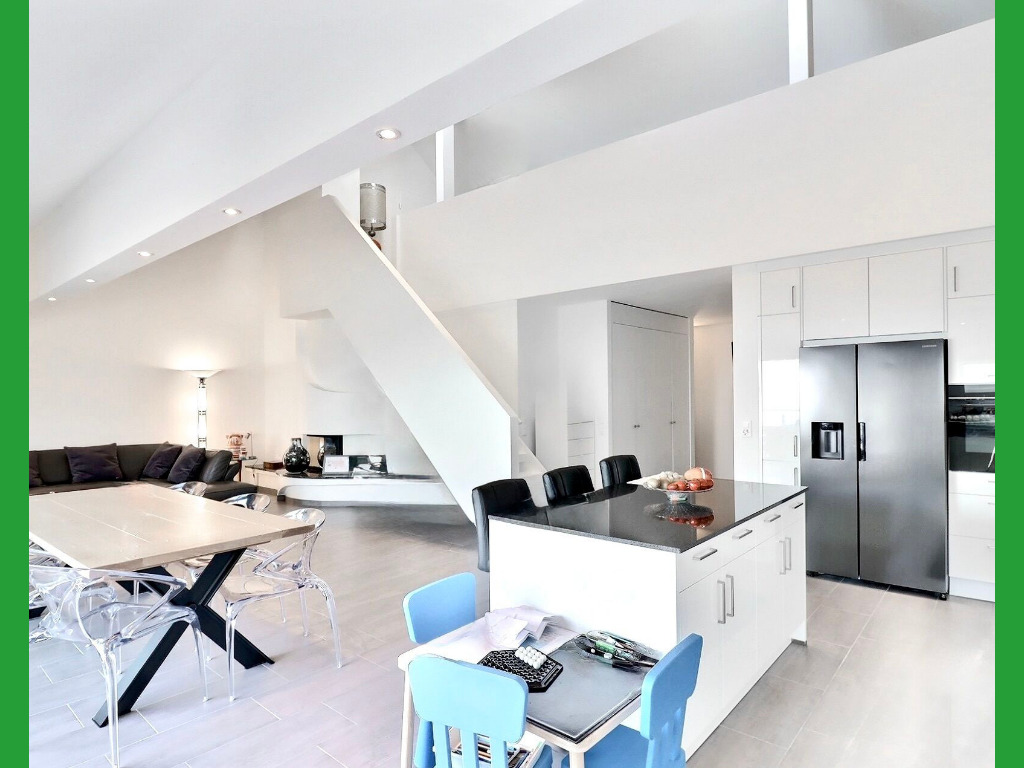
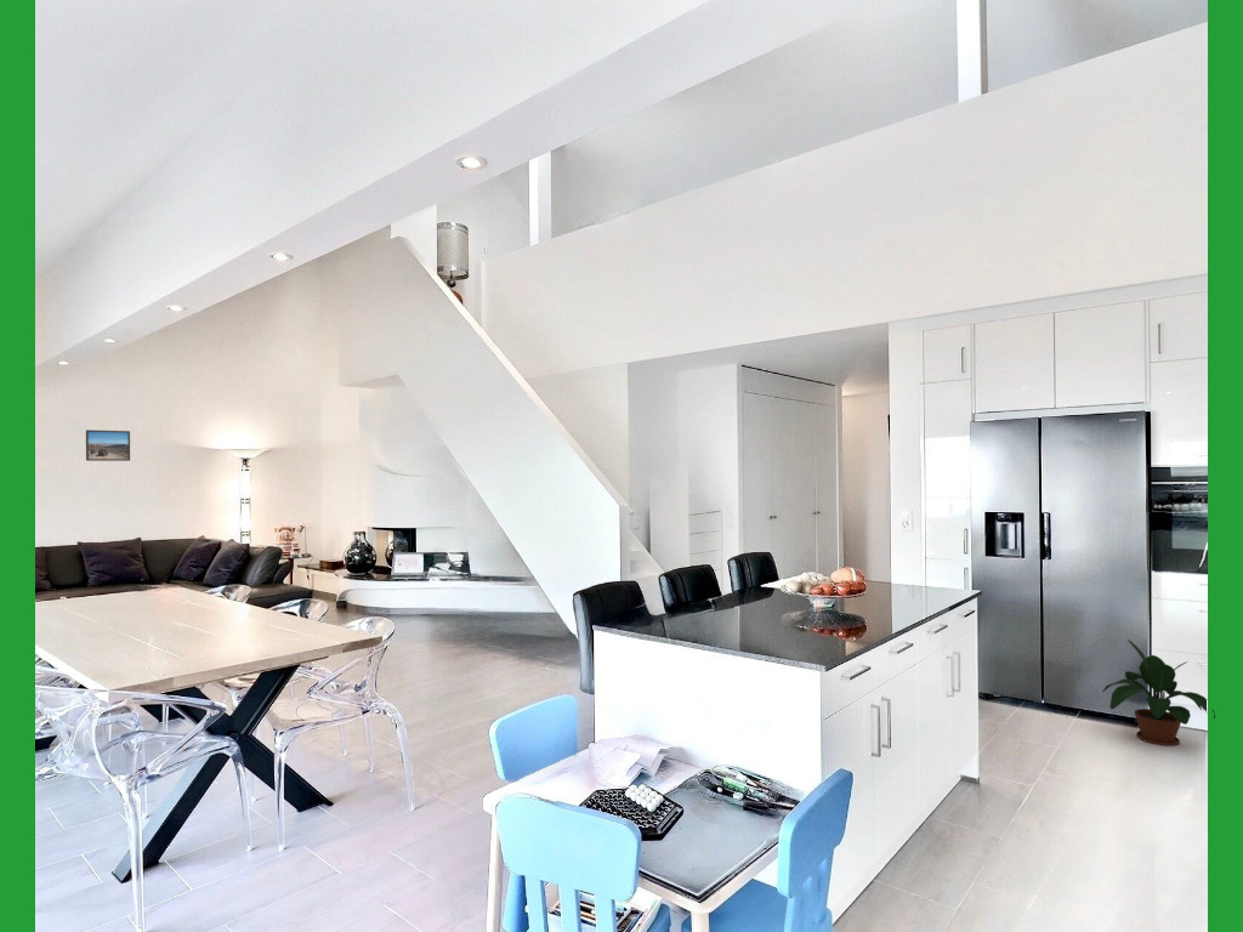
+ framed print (108, 445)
+ potted plant (1157, 689)
